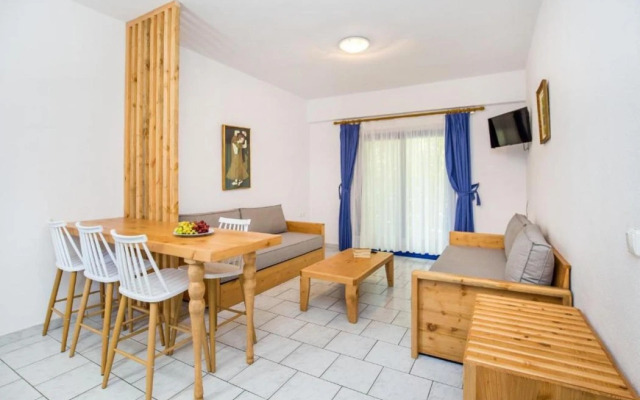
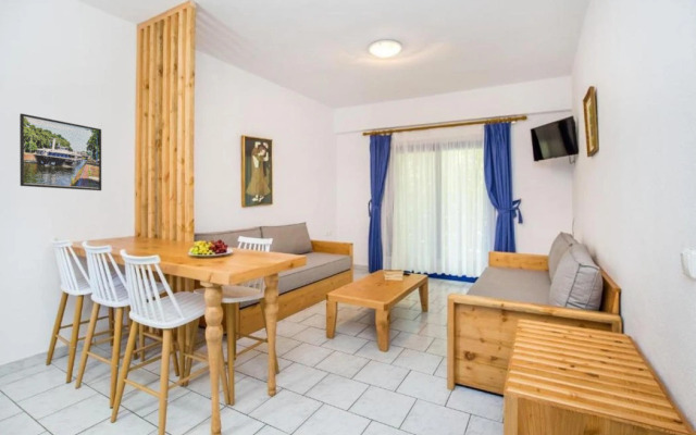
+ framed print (63, 154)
